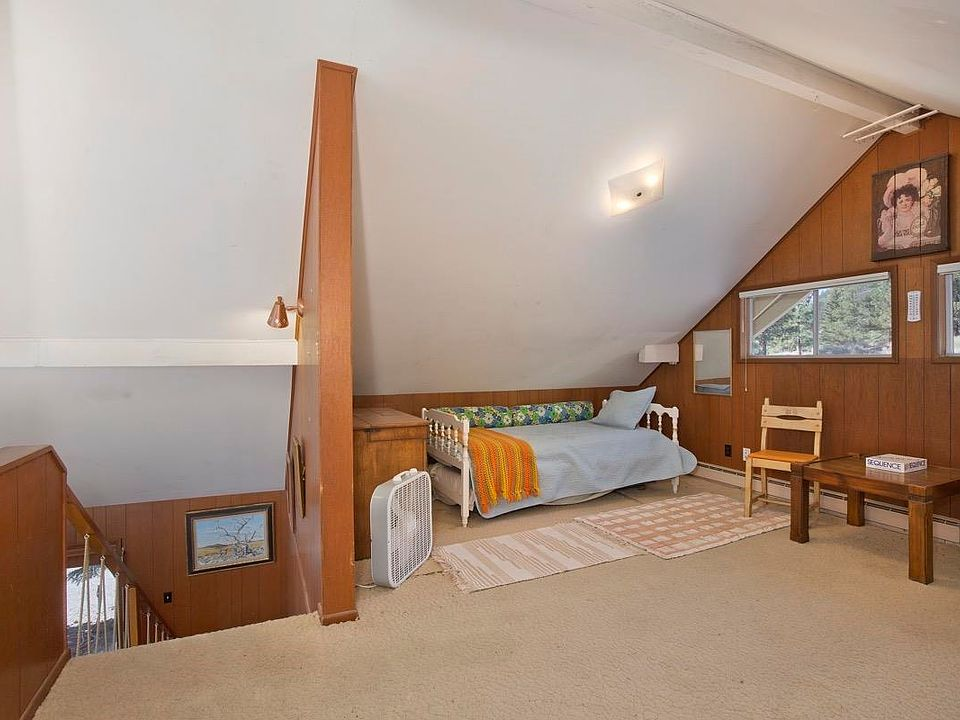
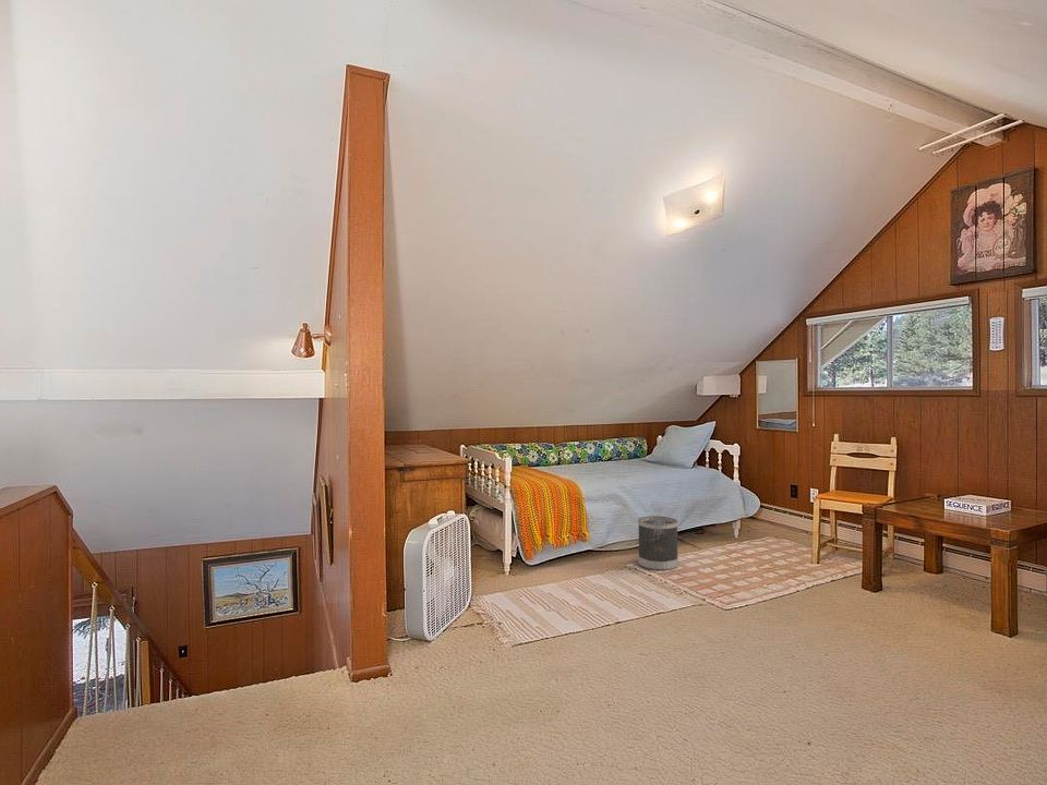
+ wastebasket (658, 542)
